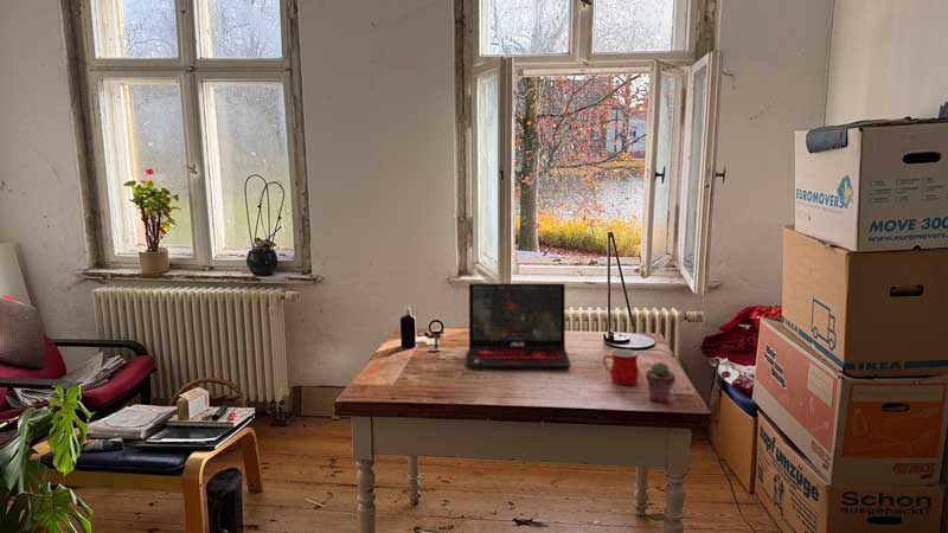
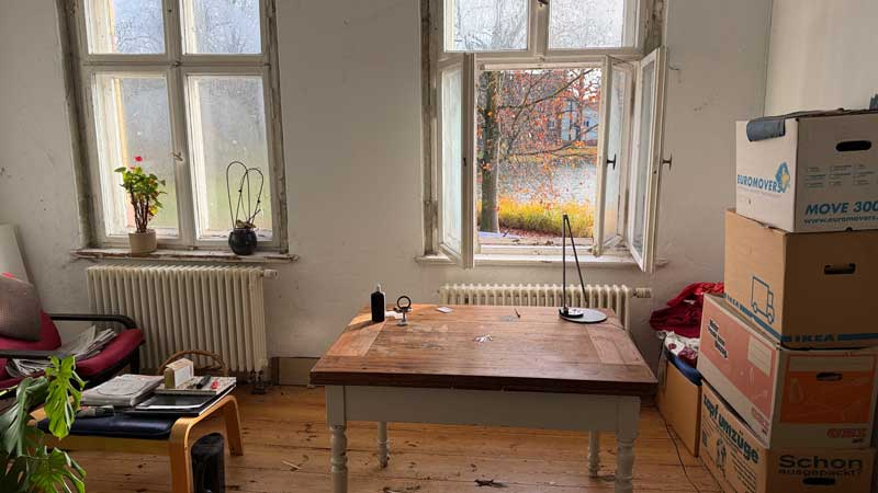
- potted succulent (660, 380)
- mug (620, 366)
- laptop (517, 323)
